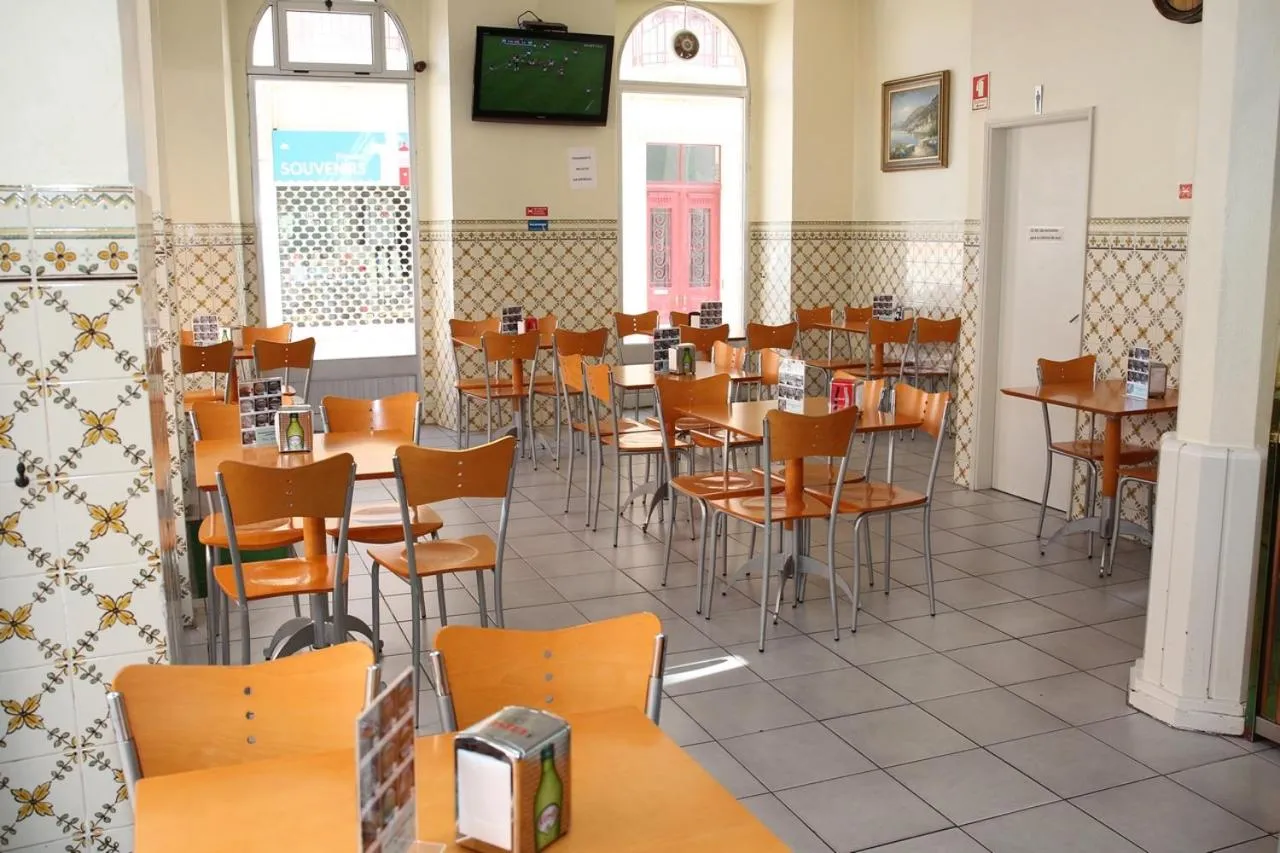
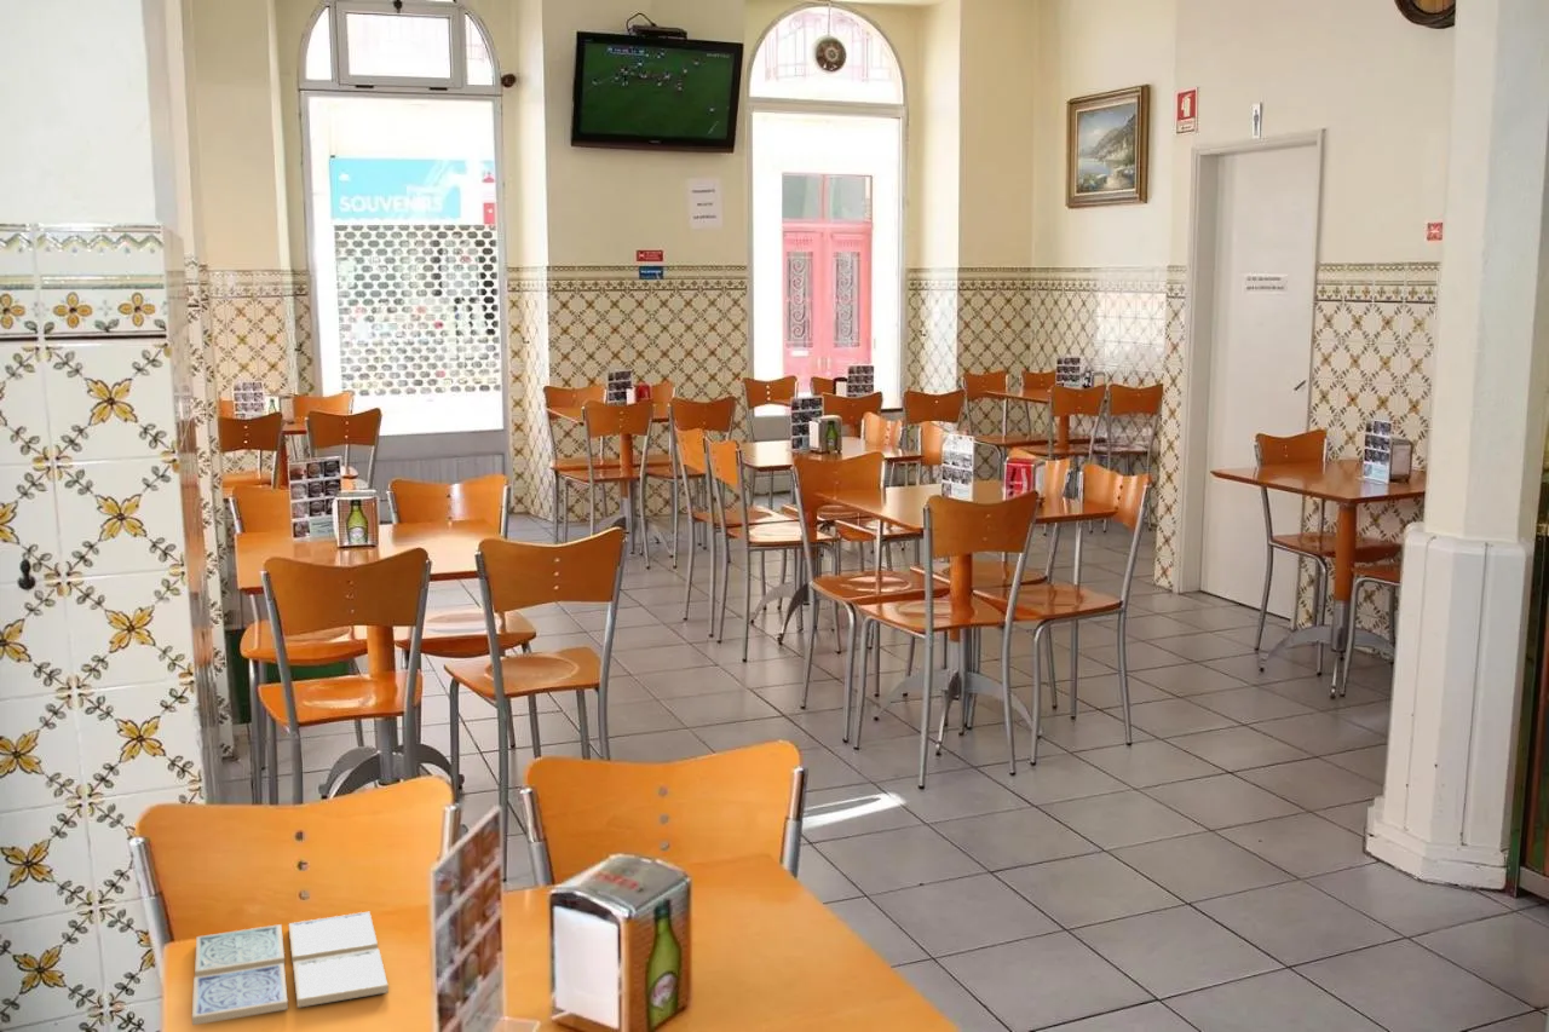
+ drink coaster (283, 963)
